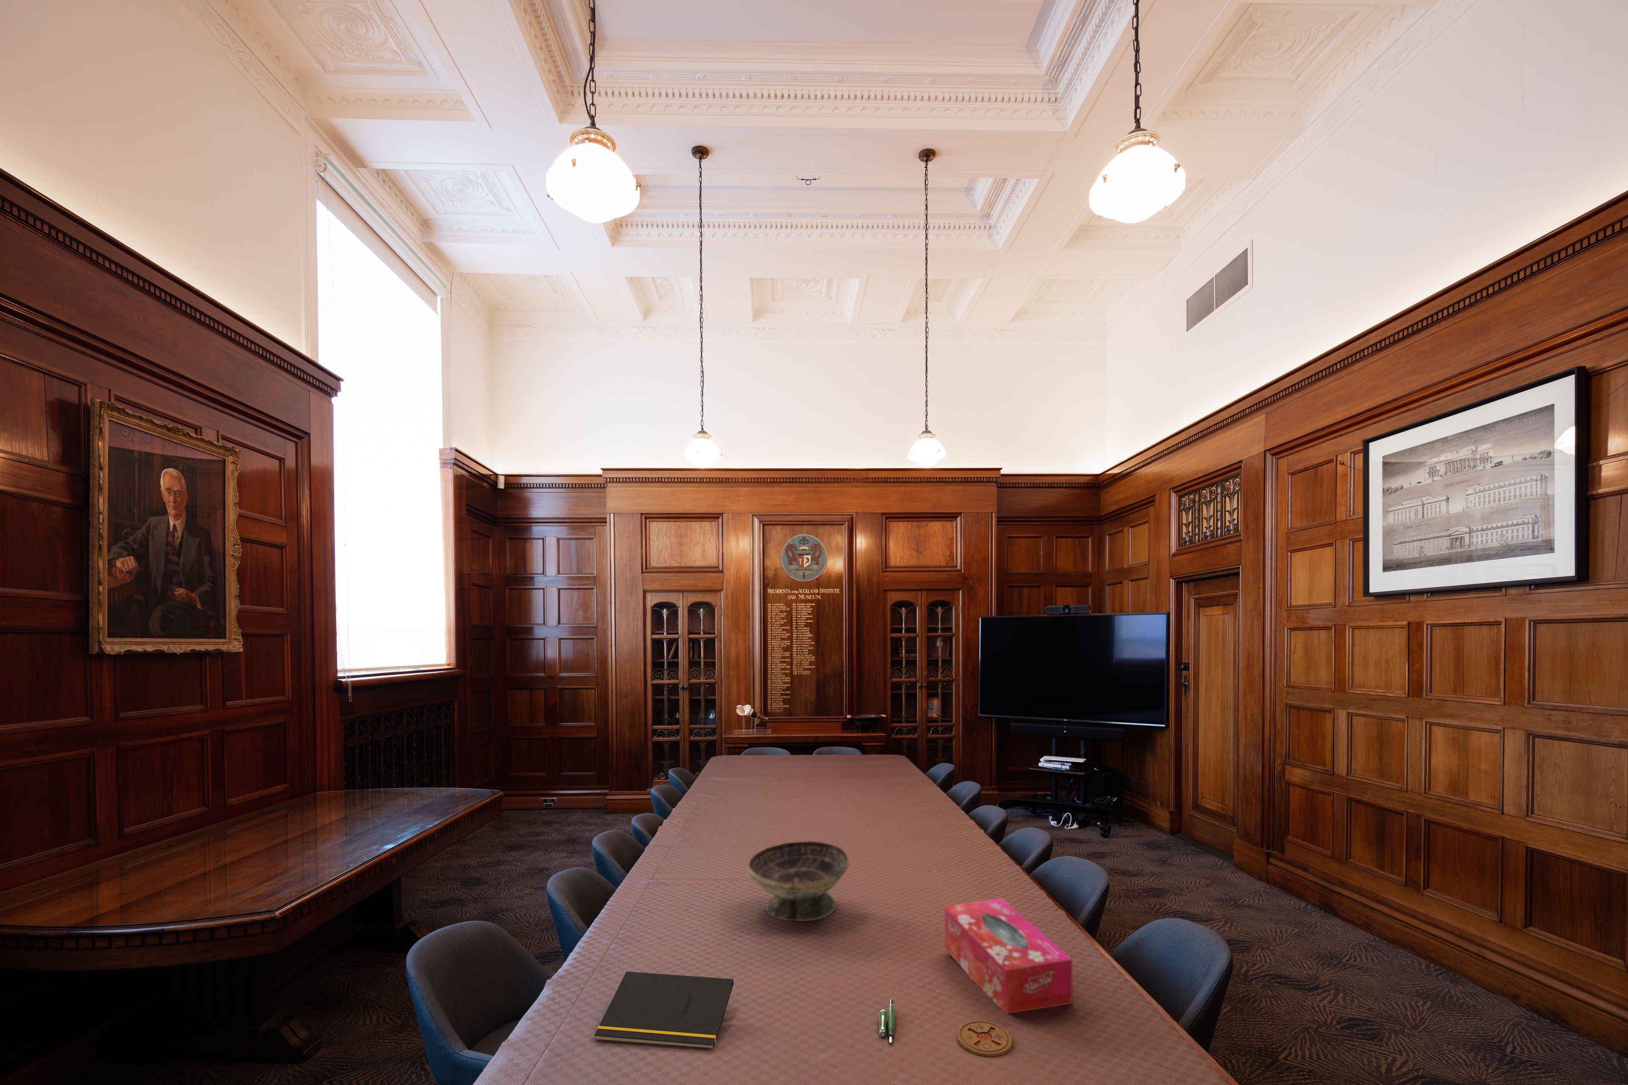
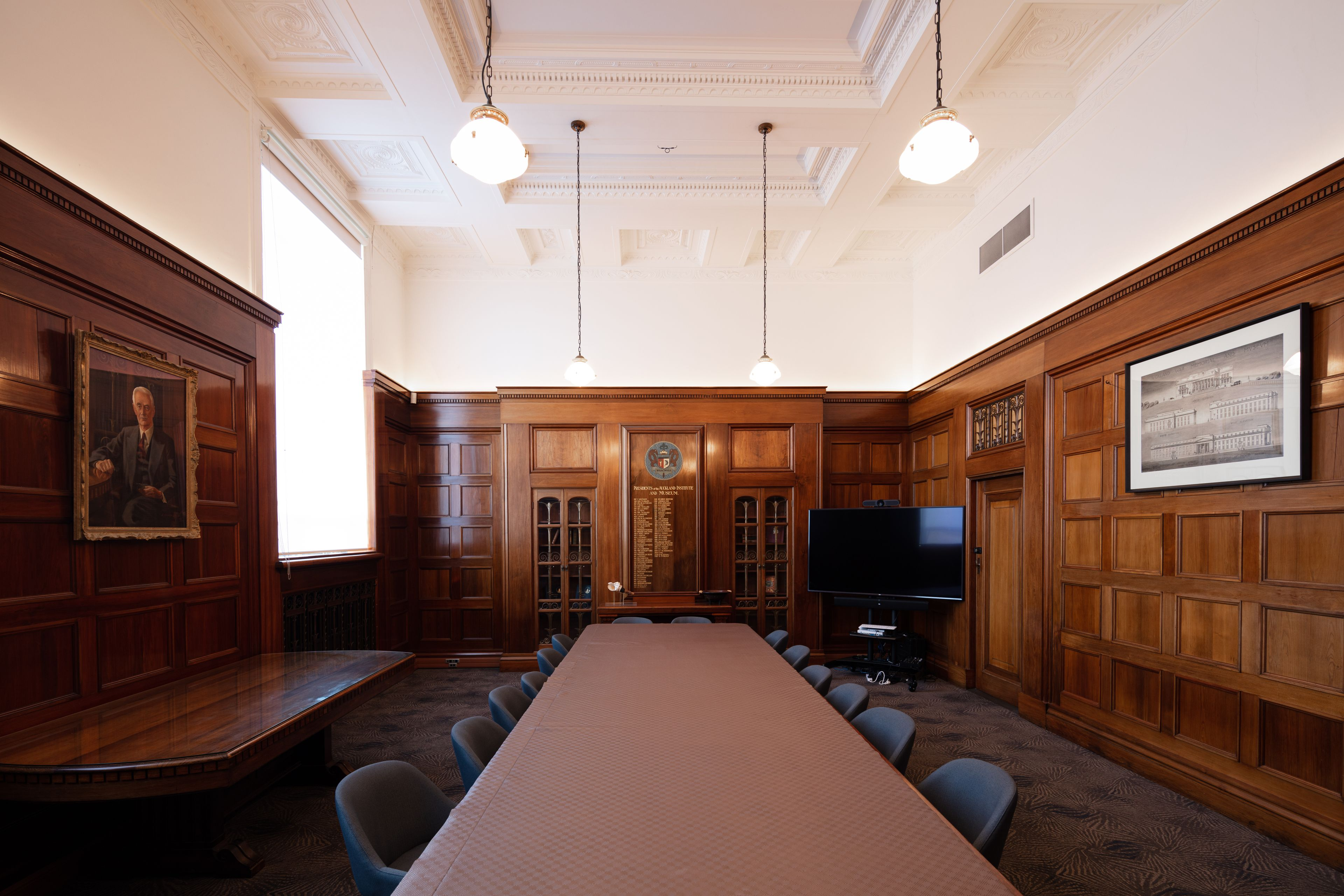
- notepad (667, 1009)
- tissue box (1004, 953)
- coaster (985, 1038)
- pen (887, 1020)
- decorative bowl (798, 883)
